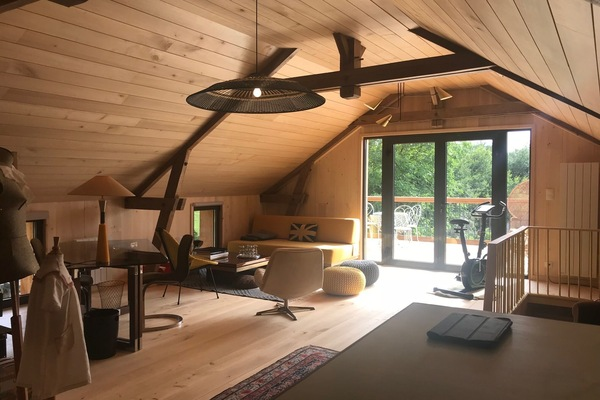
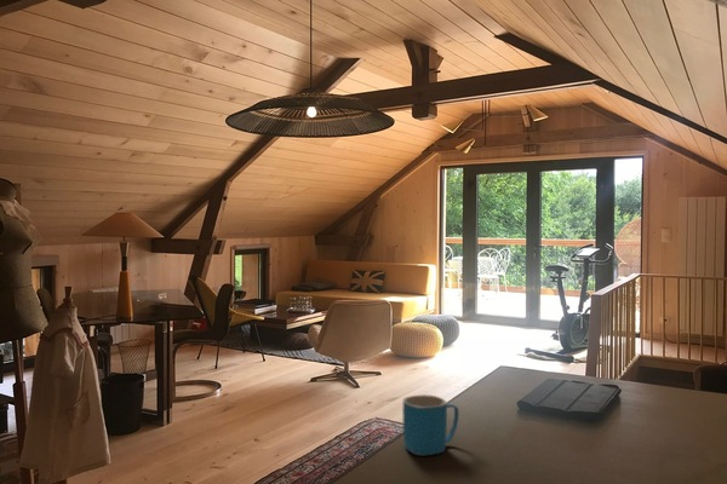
+ mug (431, 422)
